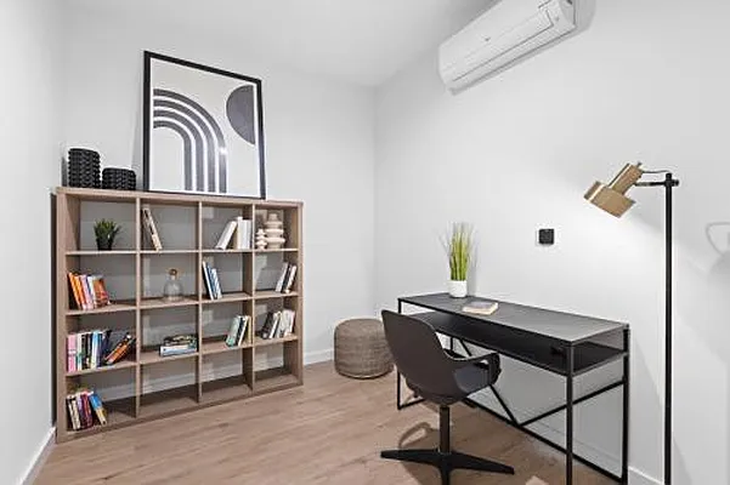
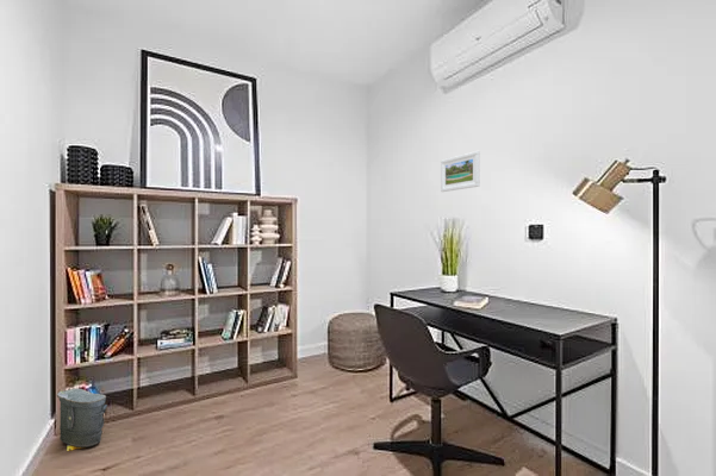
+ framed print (459, 173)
+ bag (82, 415)
